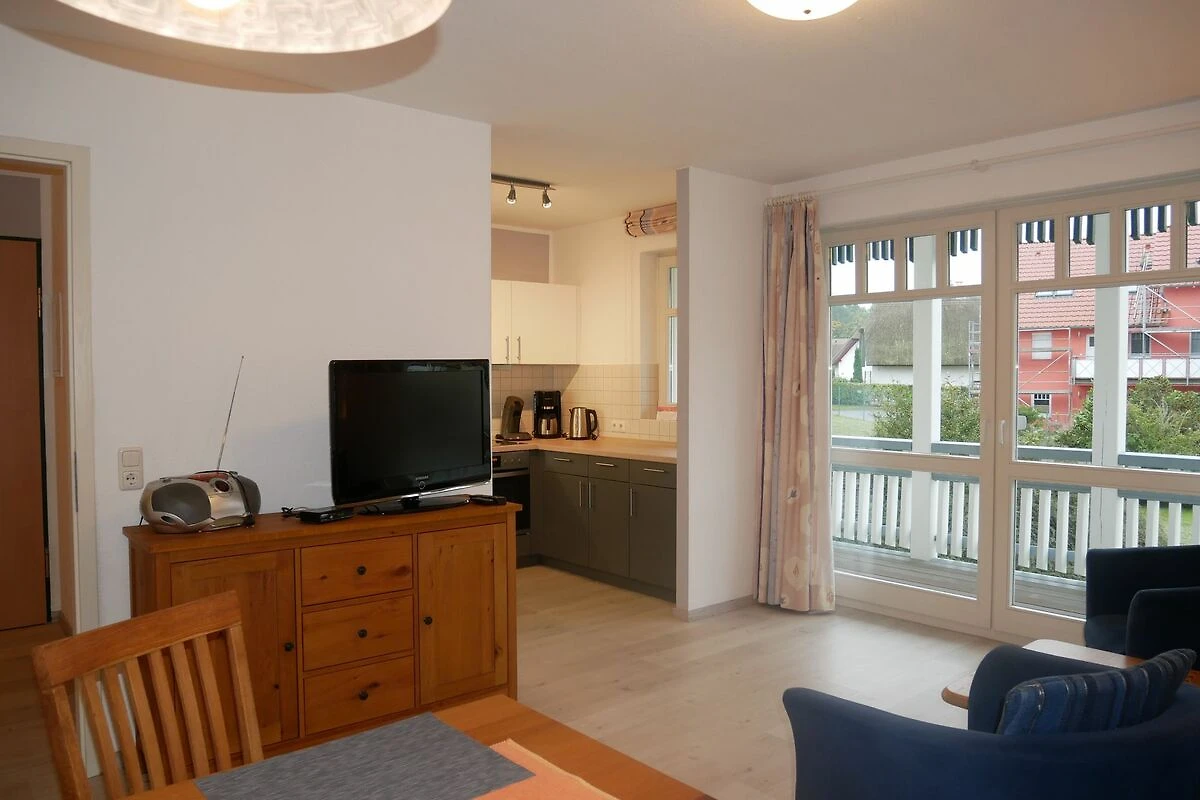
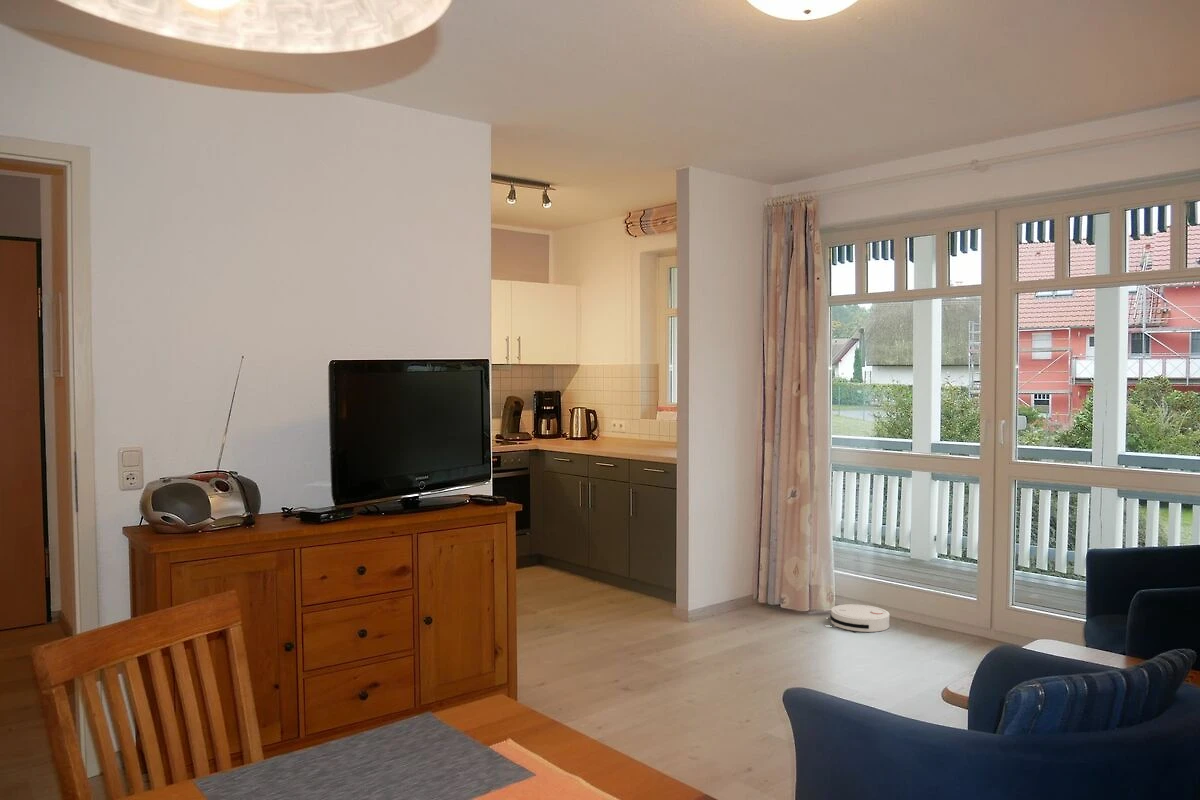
+ robot vacuum (857, 617)
